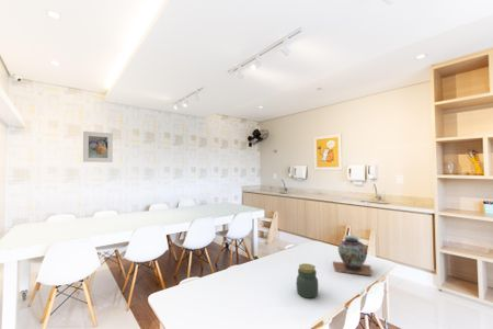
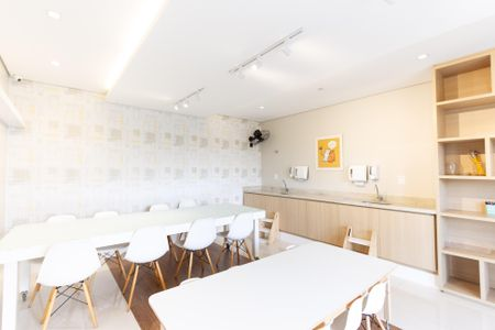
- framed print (98, 147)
- decorative vase (351, 252)
- jar (307, 280)
